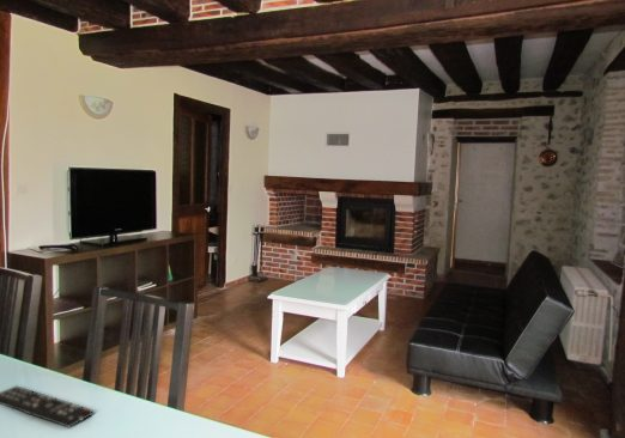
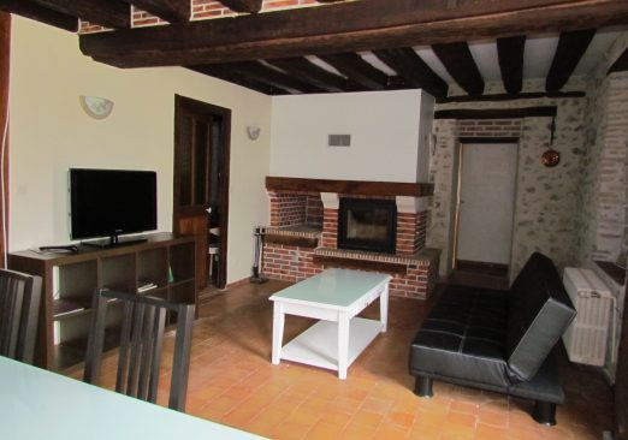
- remote control (41, 404)
